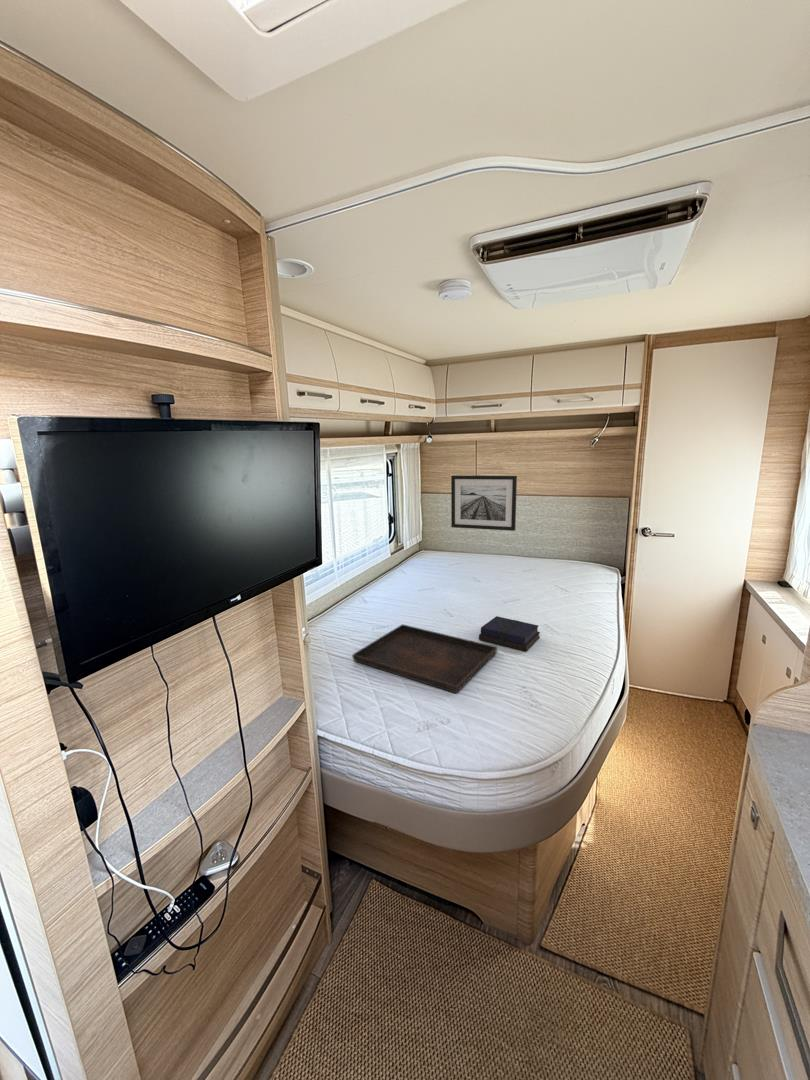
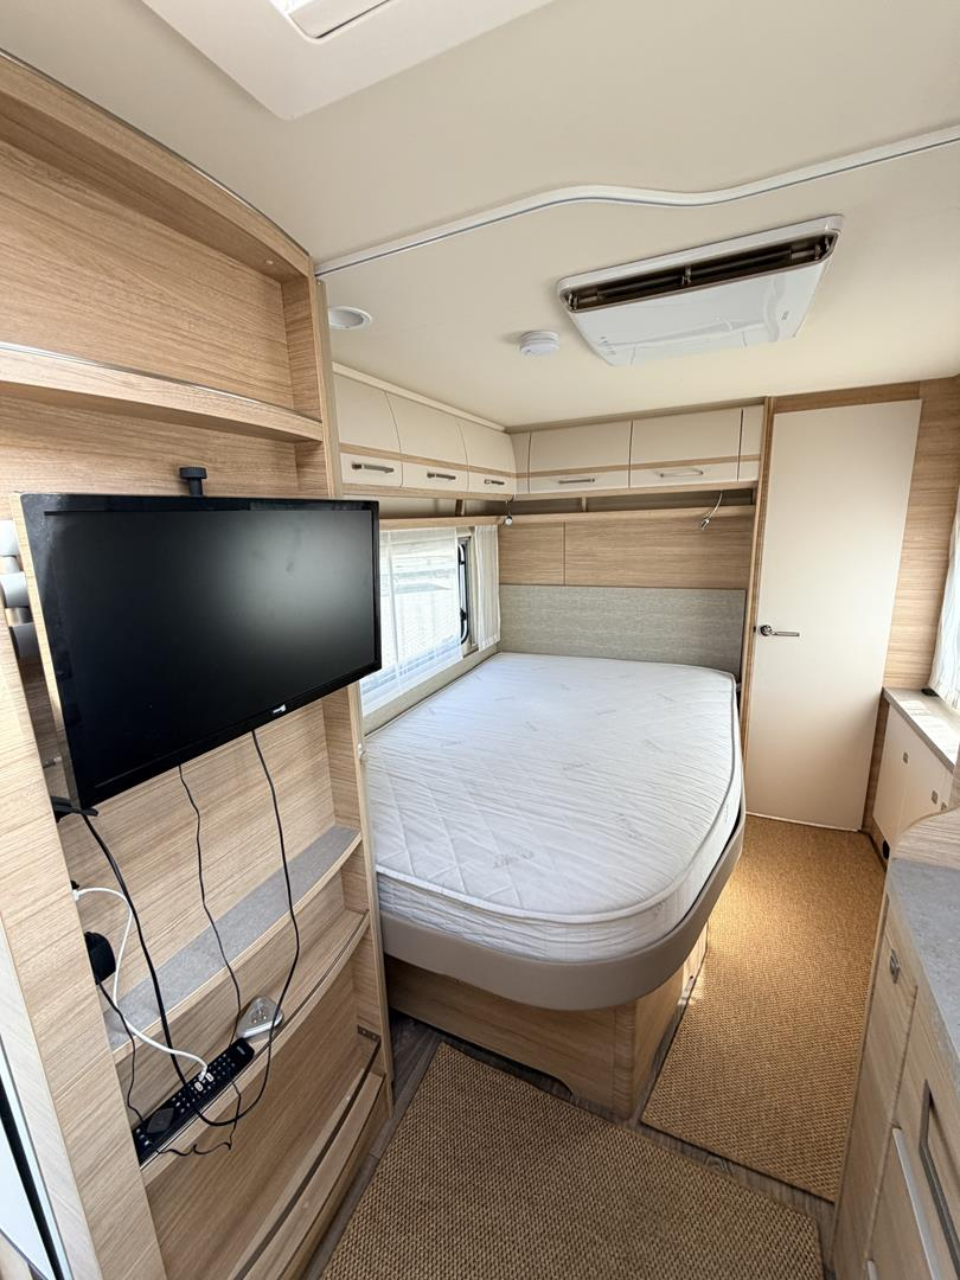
- wall art (482, 502)
- serving tray (425, 654)
- book (509, 632)
